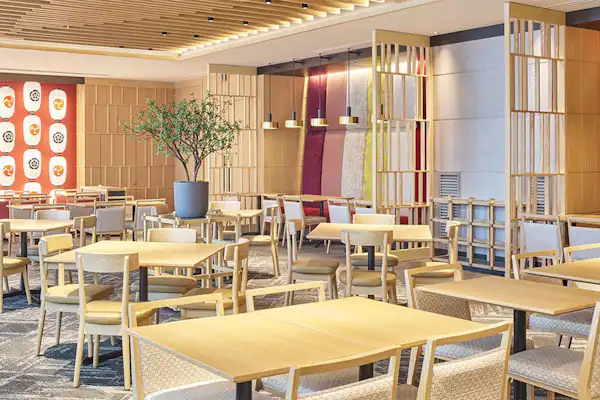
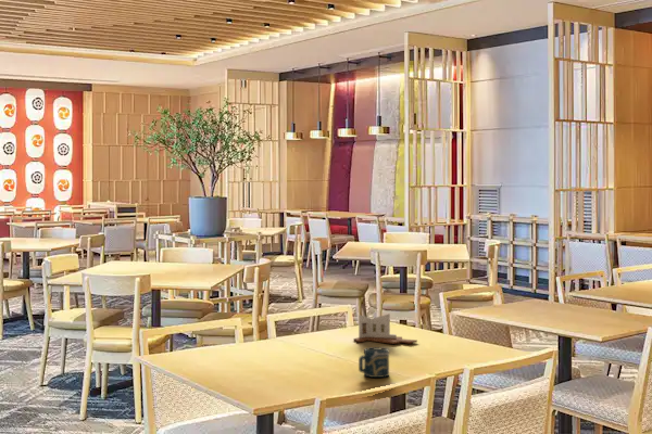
+ cup (373, 362)
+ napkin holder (383, 327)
